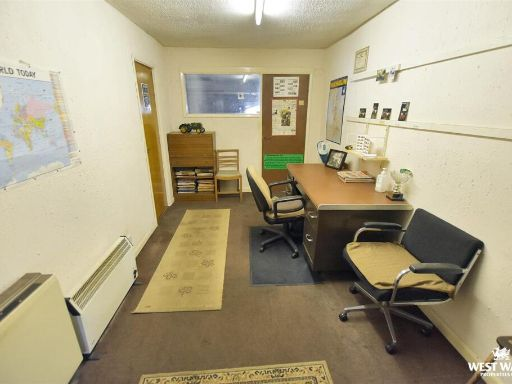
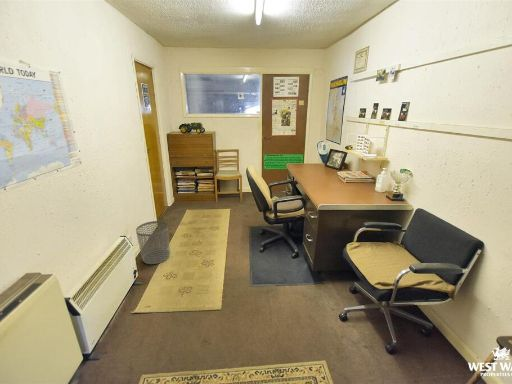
+ waste bin (154, 242)
